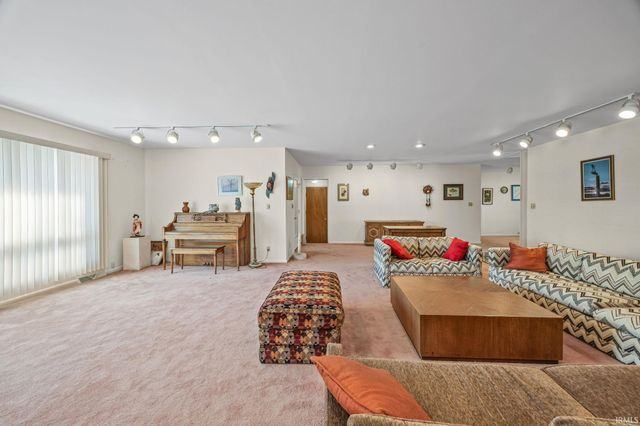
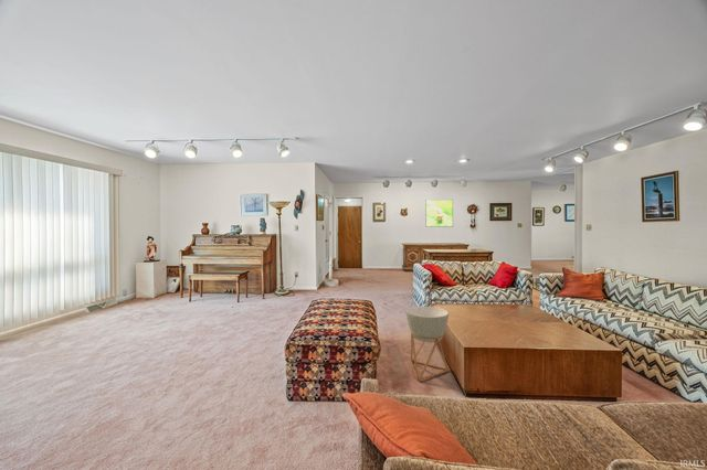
+ planter (426, 341)
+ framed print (439, 213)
